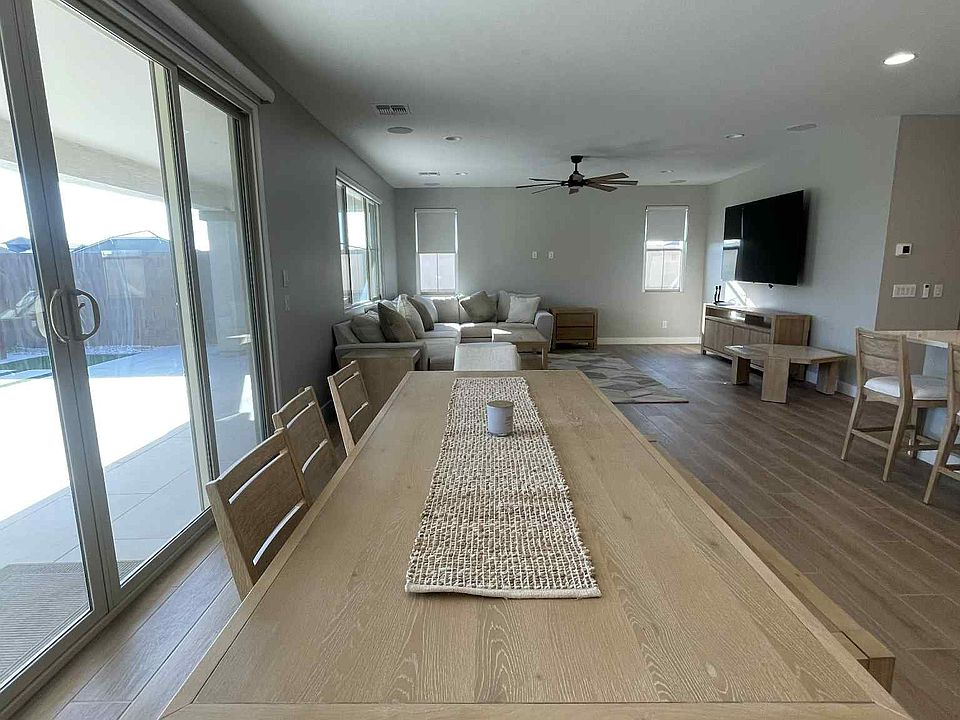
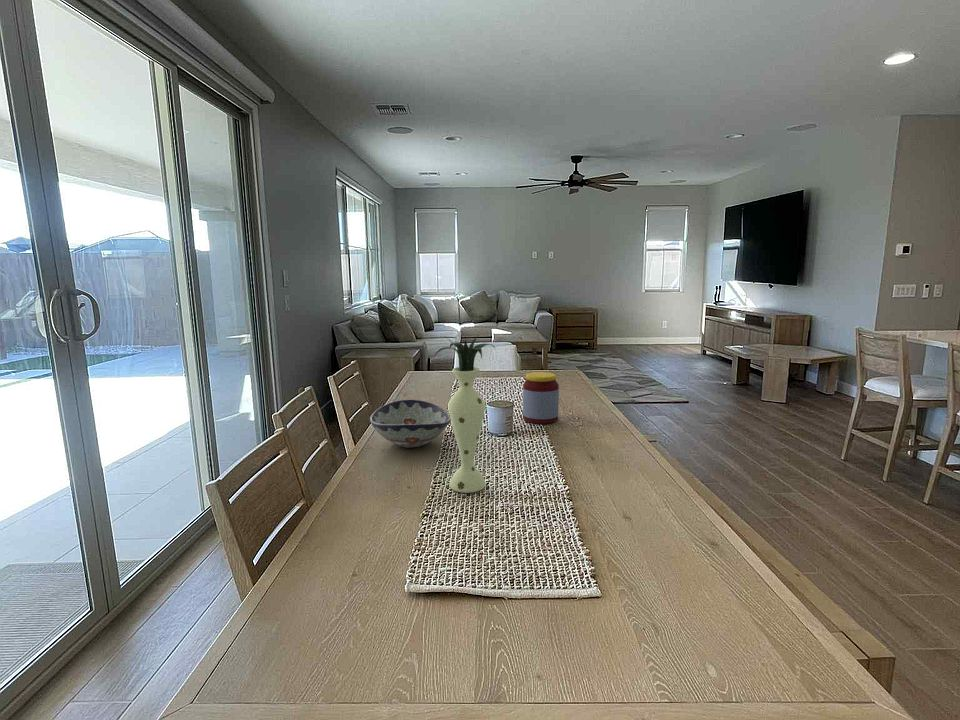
+ vase (465, 412)
+ decorative bowl (410, 426)
+ jar (540, 396)
